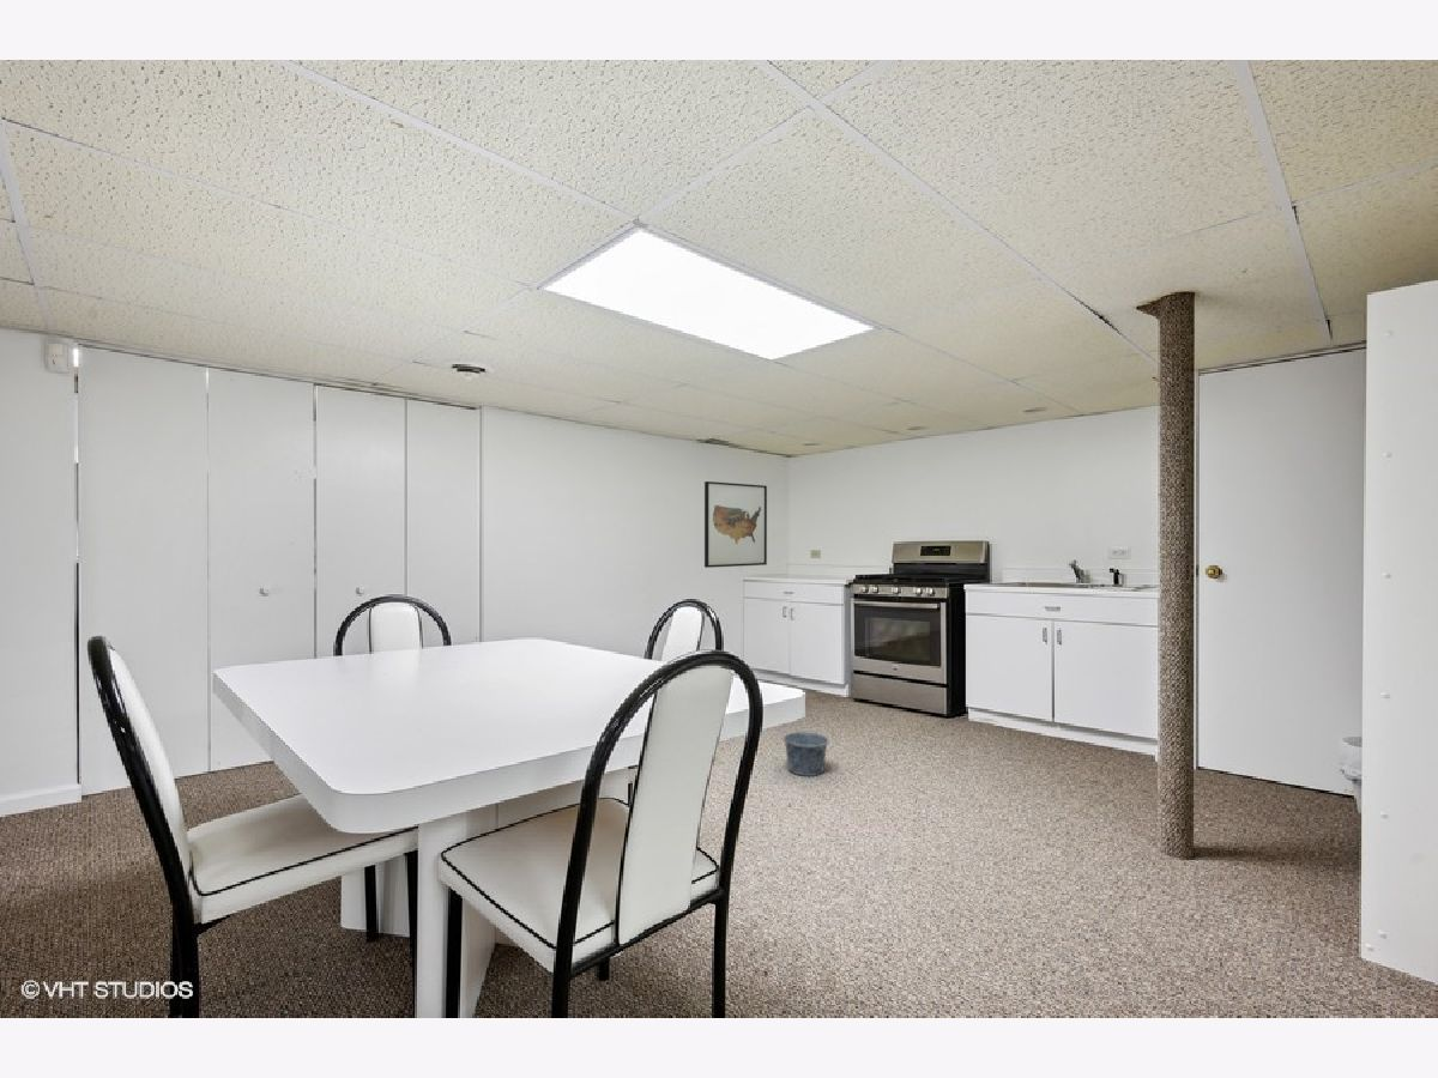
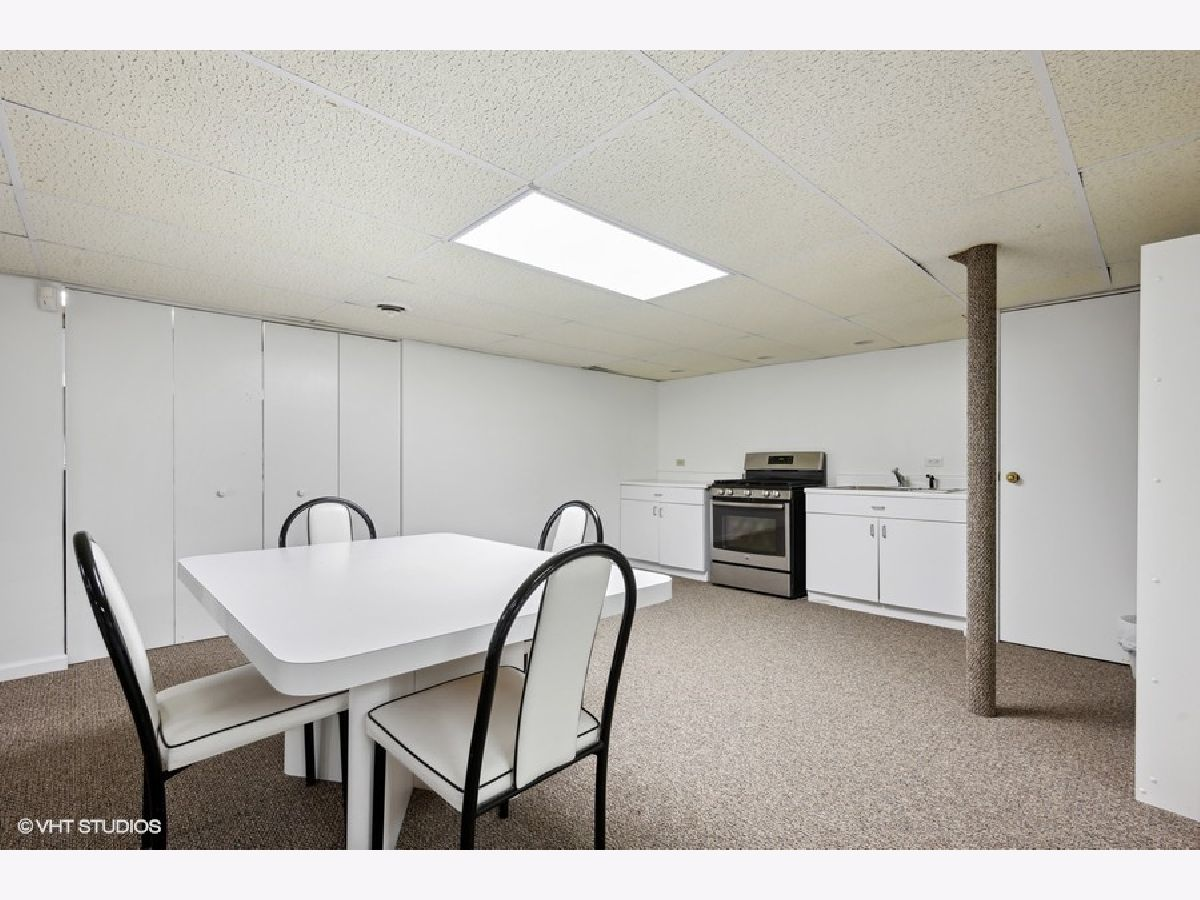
- wall art (736, 525)
- bucket (805, 741)
